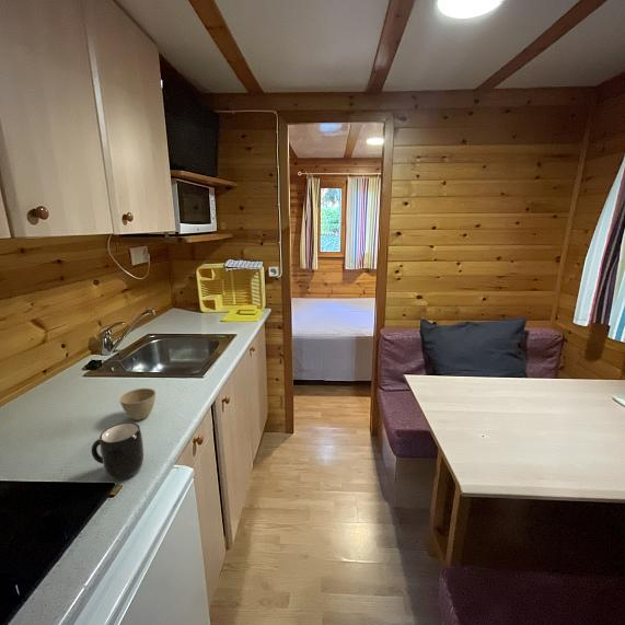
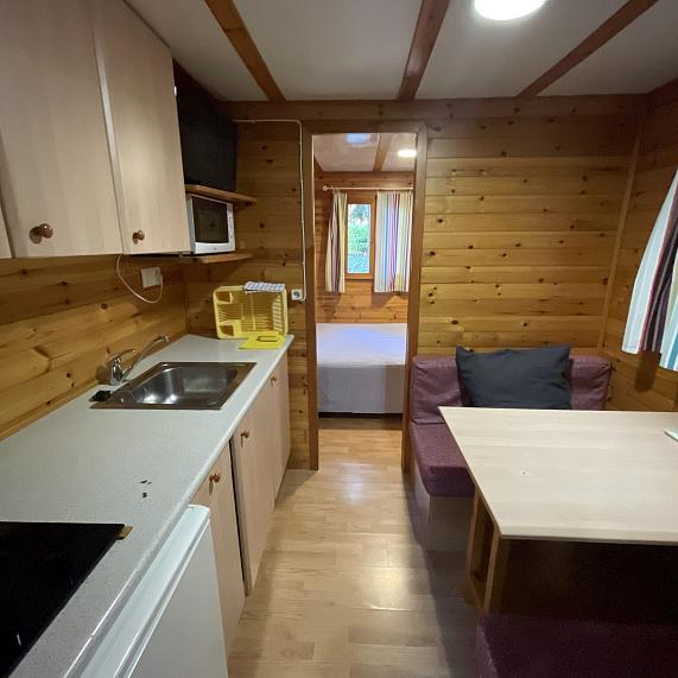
- mug (116, 451)
- flower pot (139, 405)
